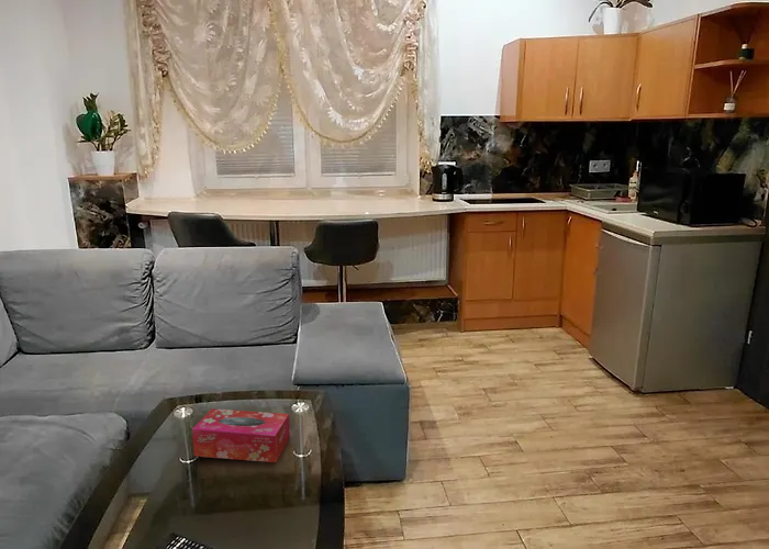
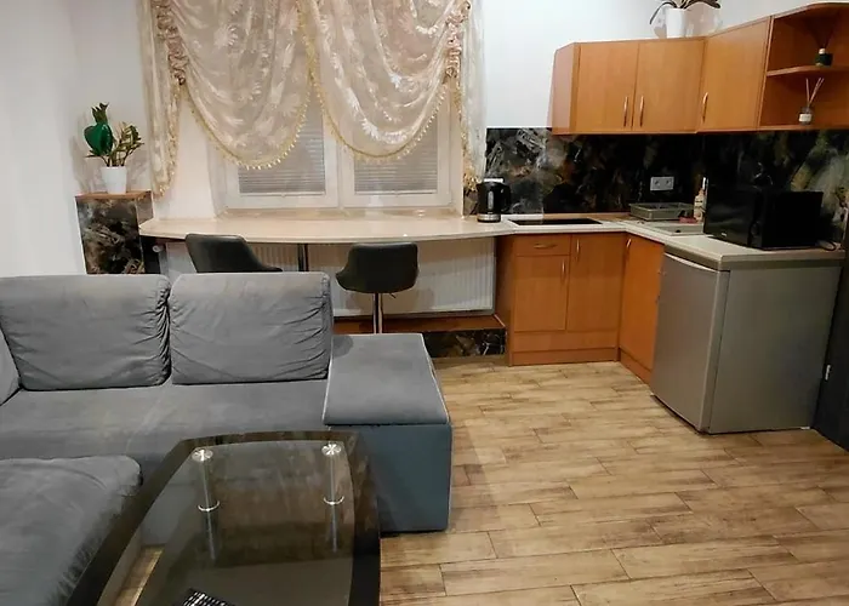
- tissue box (242, 434)
